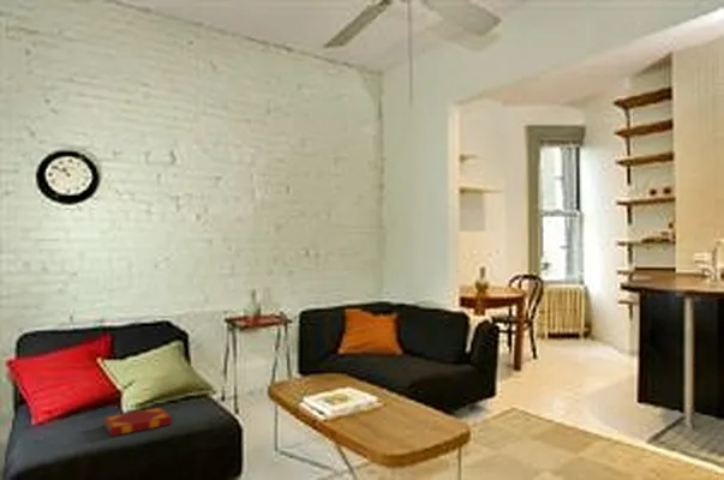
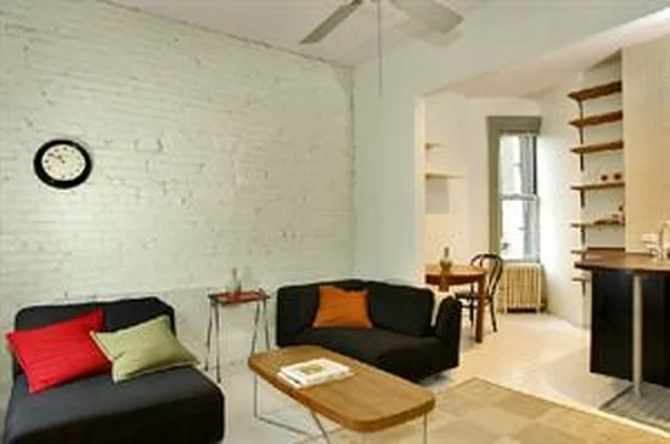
- hardback book (137, 420)
